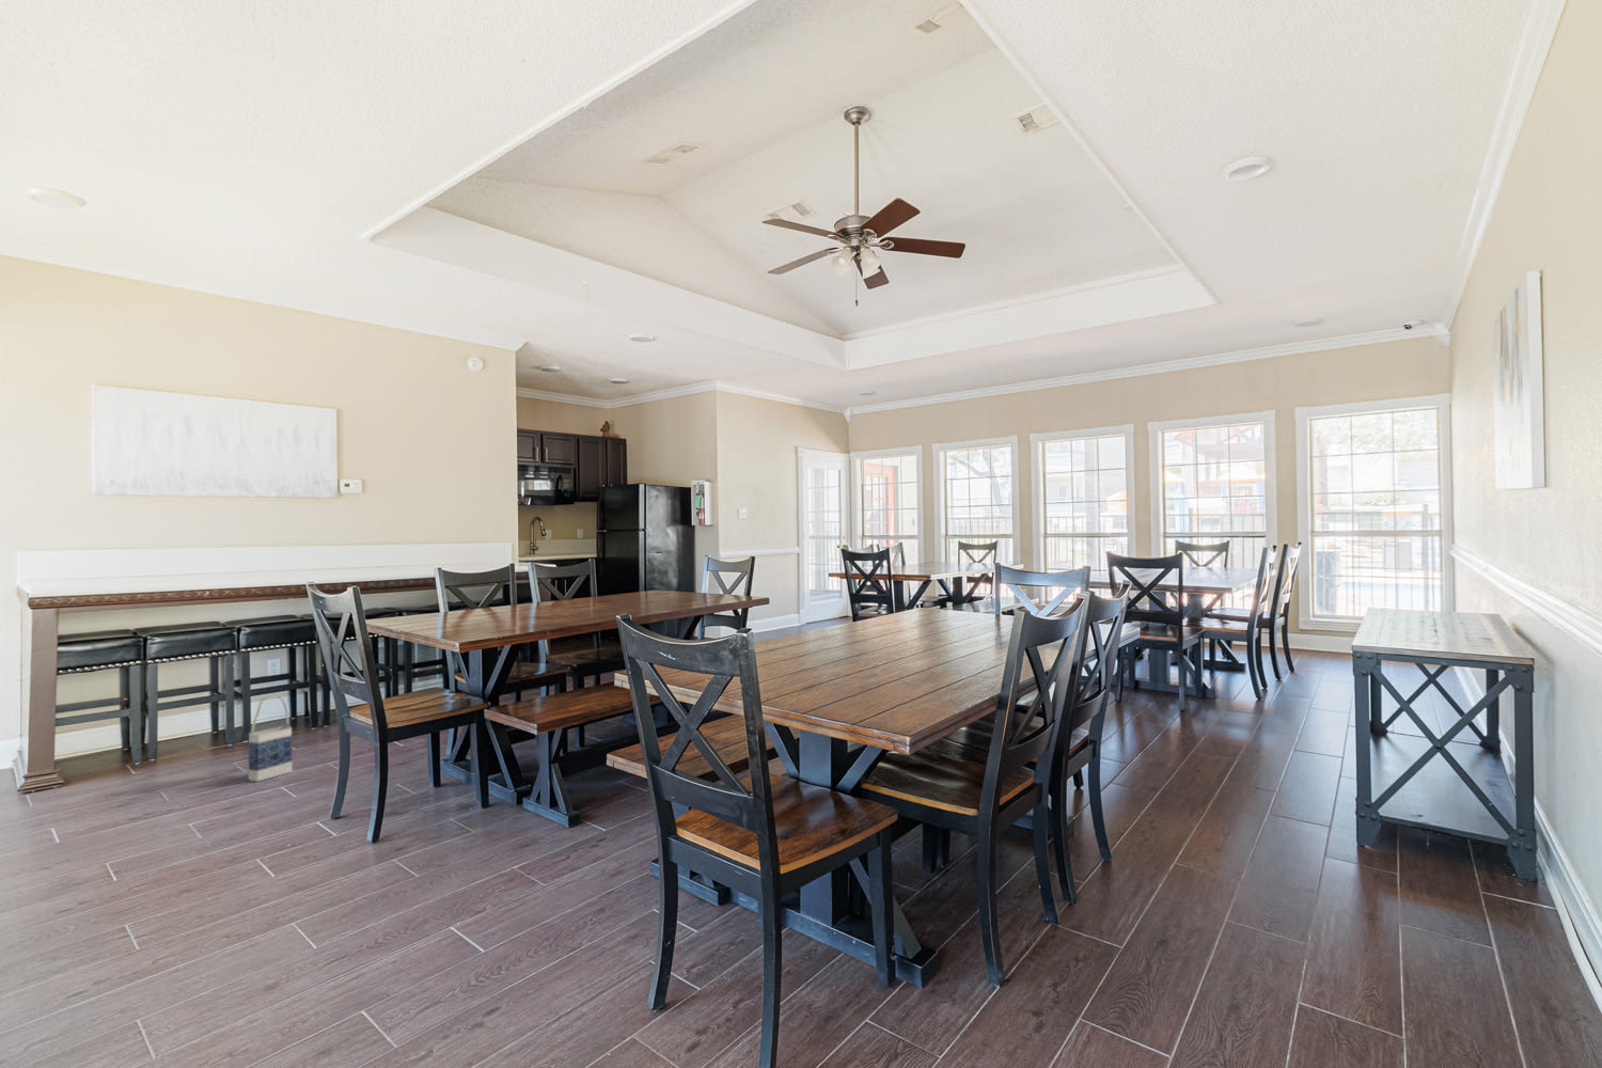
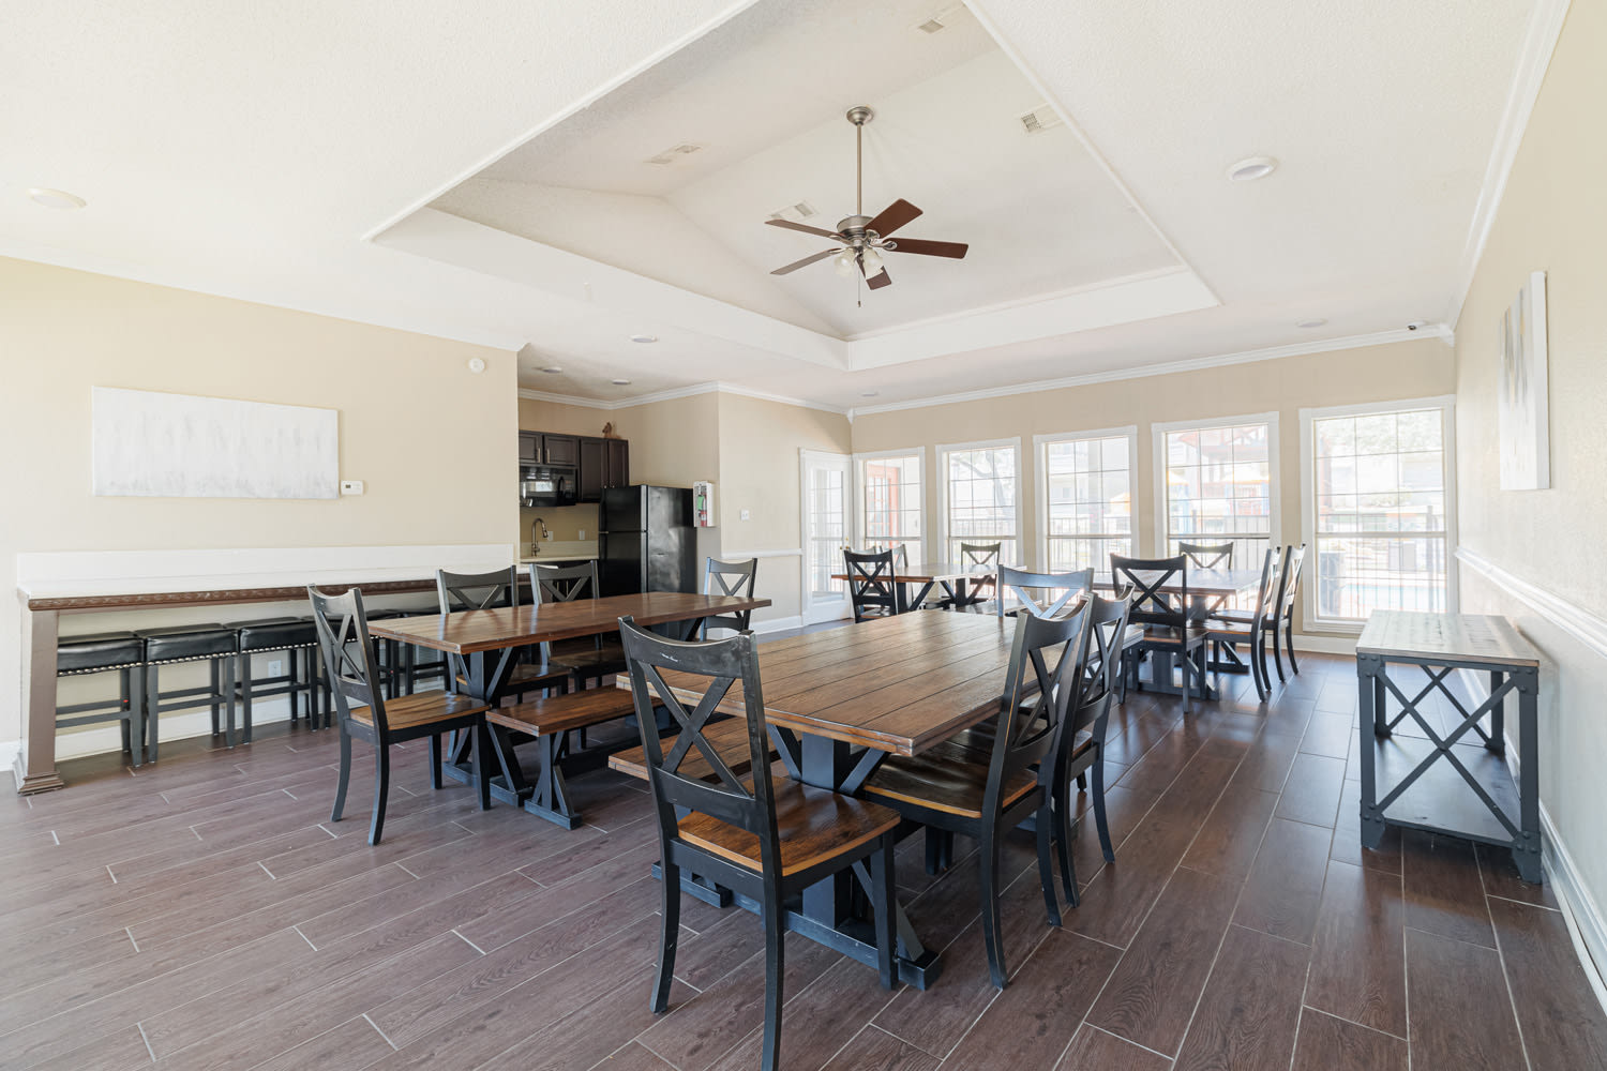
- bag (271, 734)
